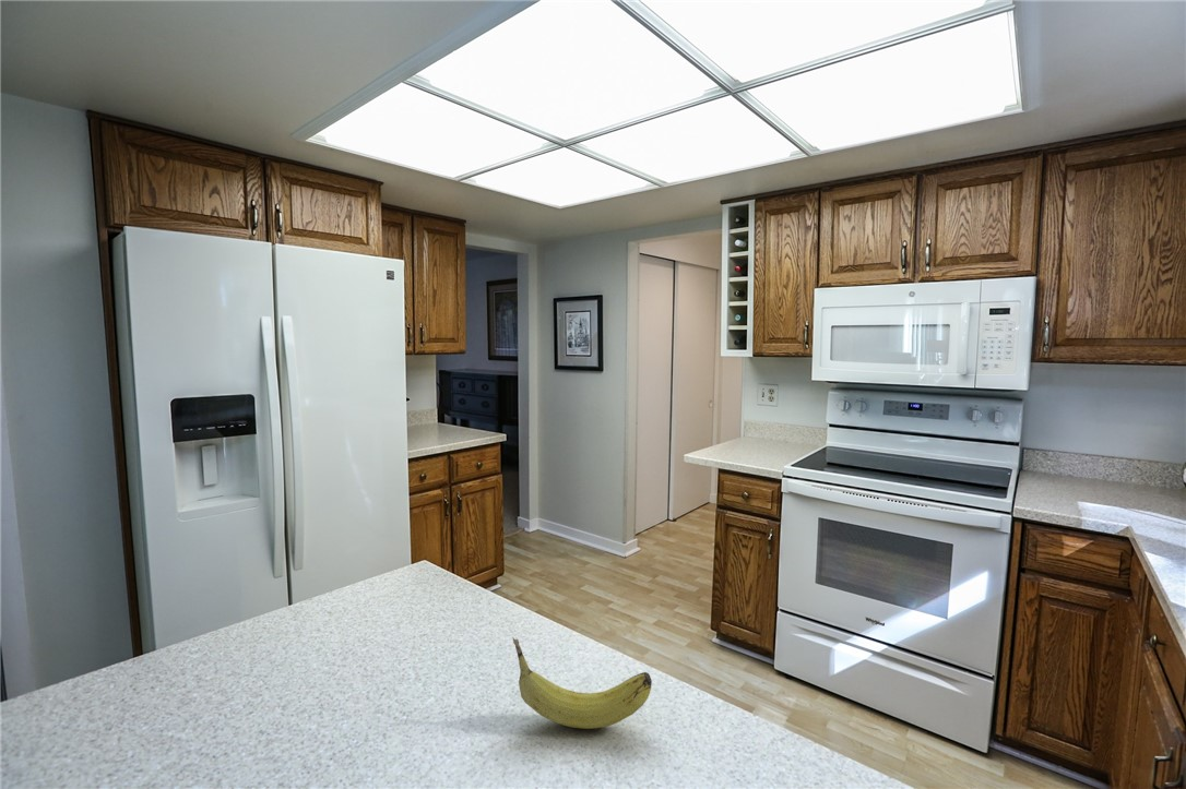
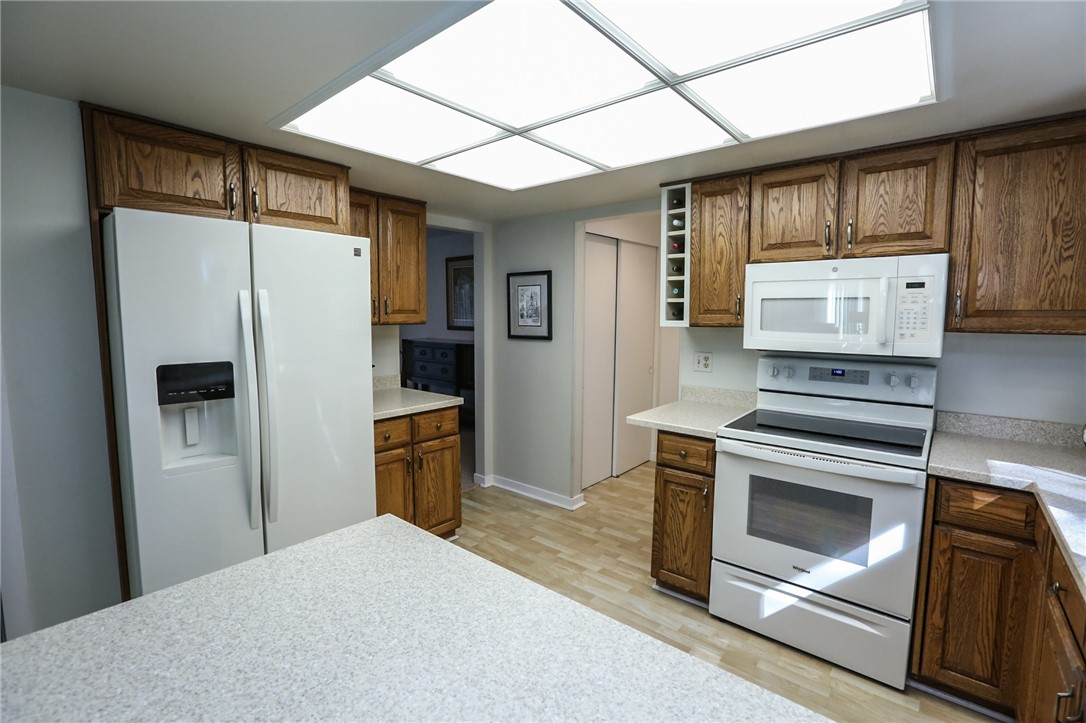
- fruit (577, 692)
